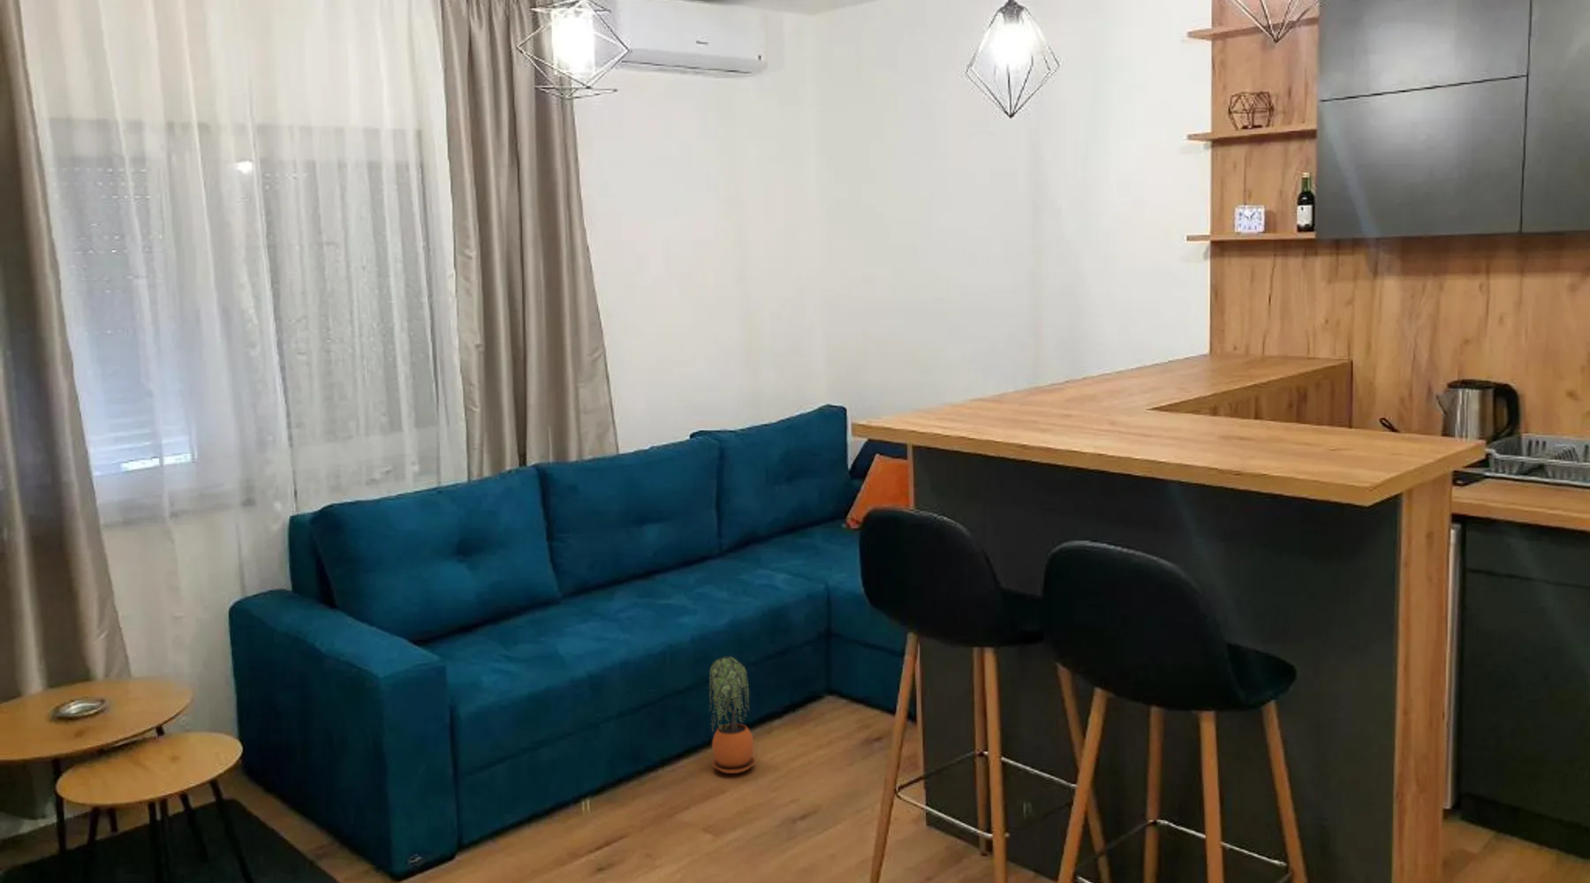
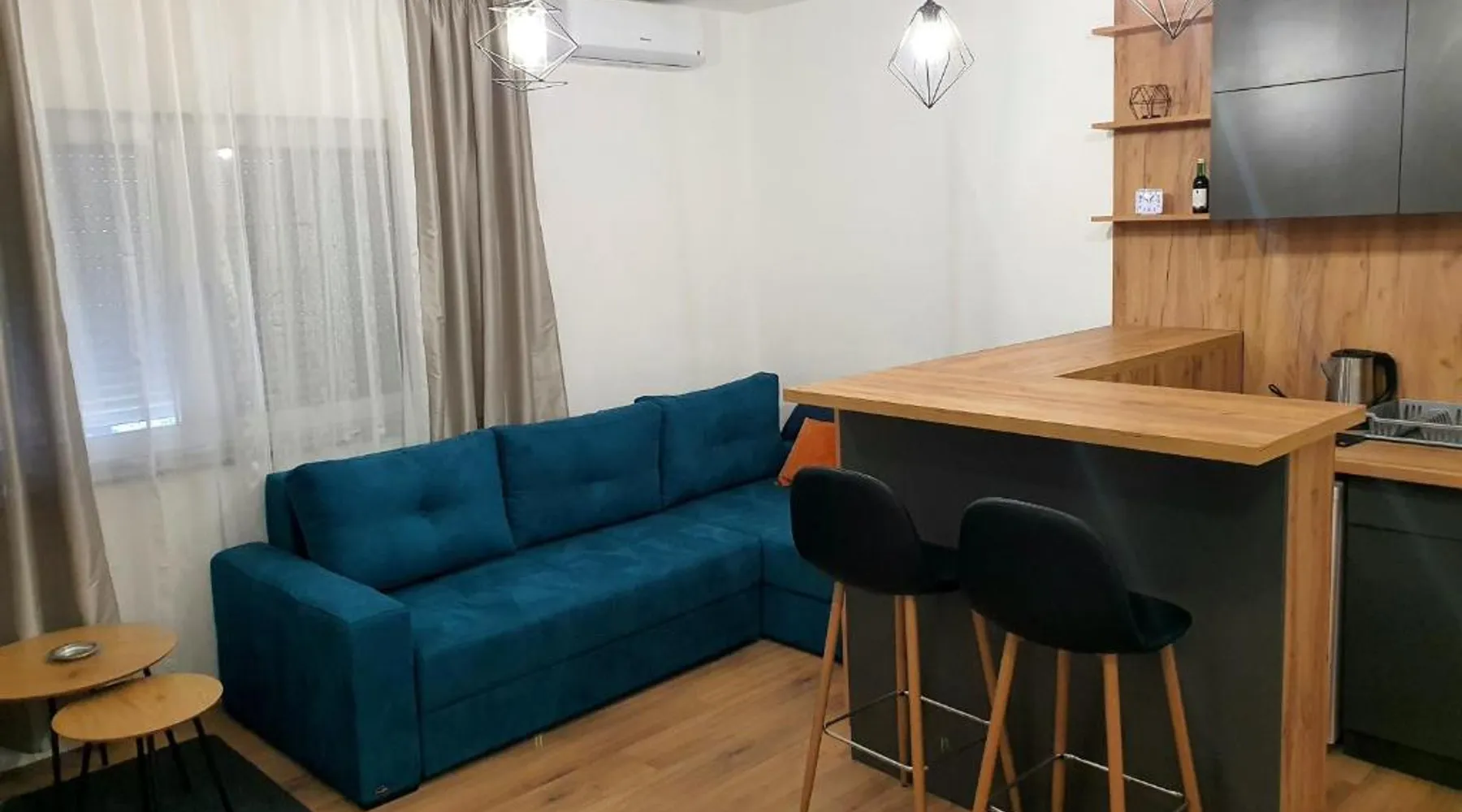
- potted plant (728, 716)
